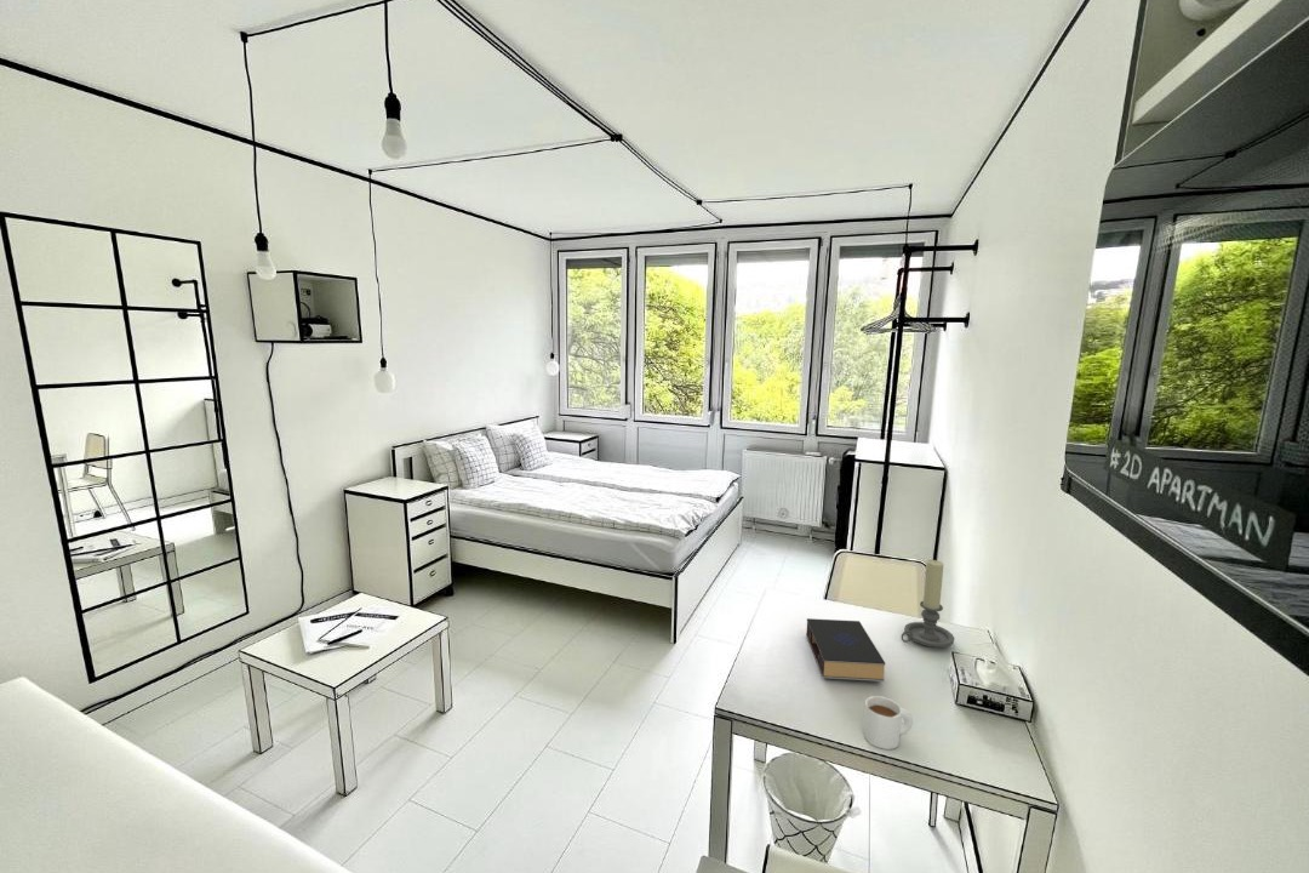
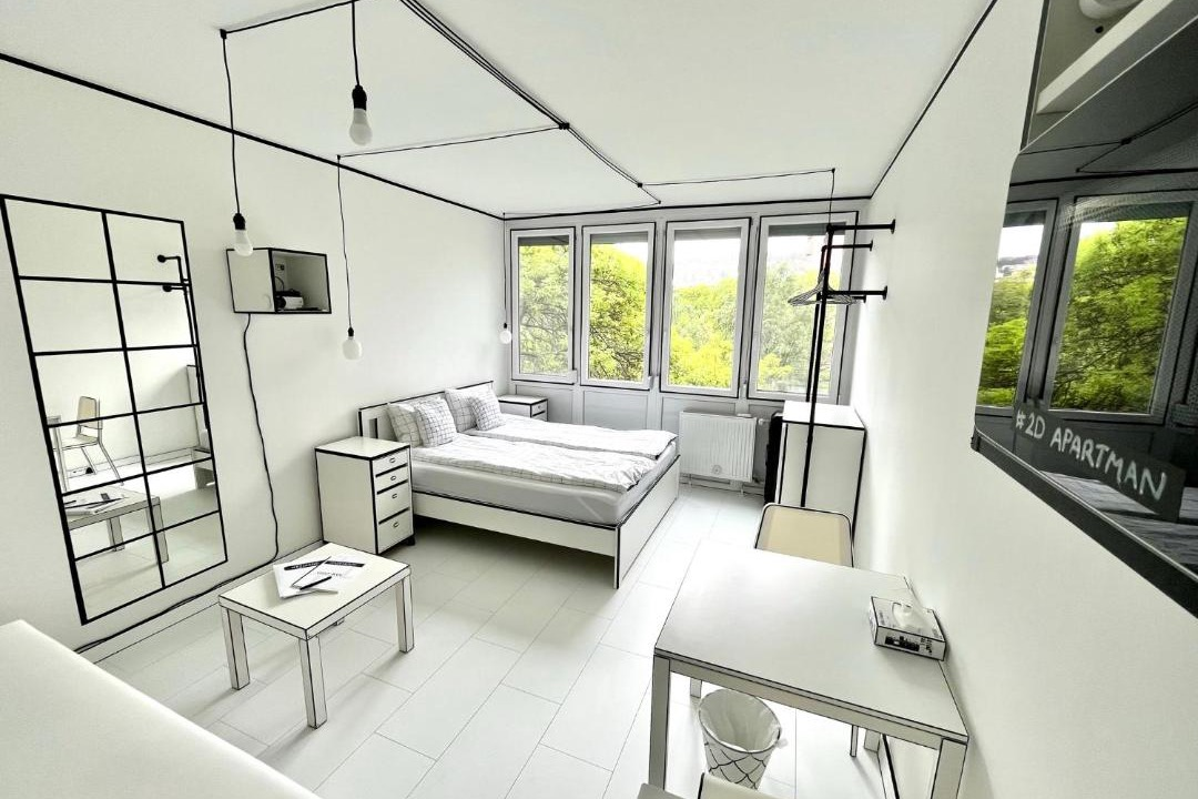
- book (842, 649)
- candle holder (927, 600)
- mug (888, 721)
